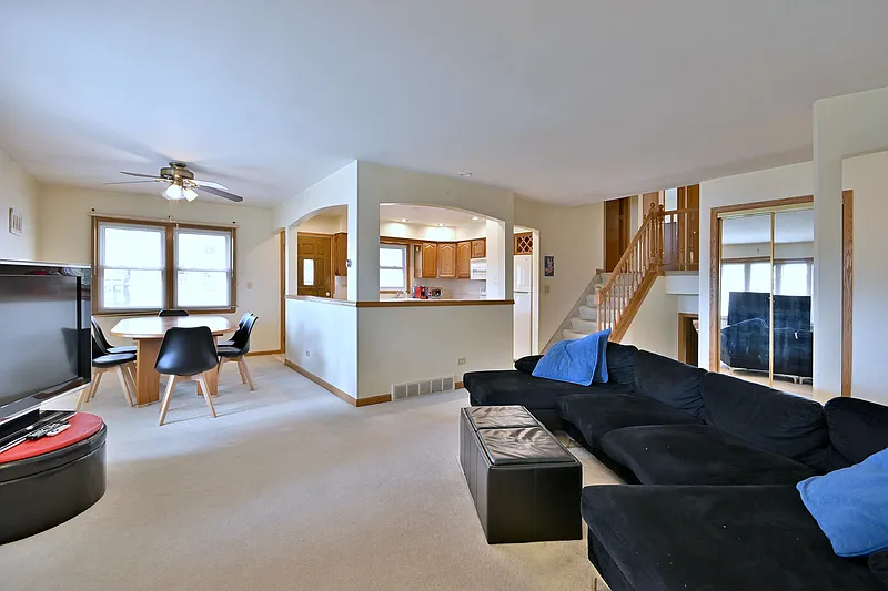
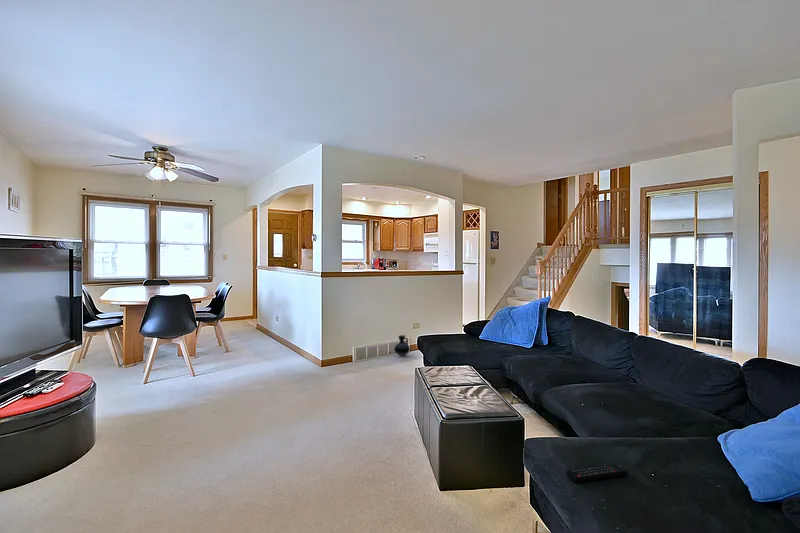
+ ceramic jug (402, 345)
+ remote control (597, 473)
